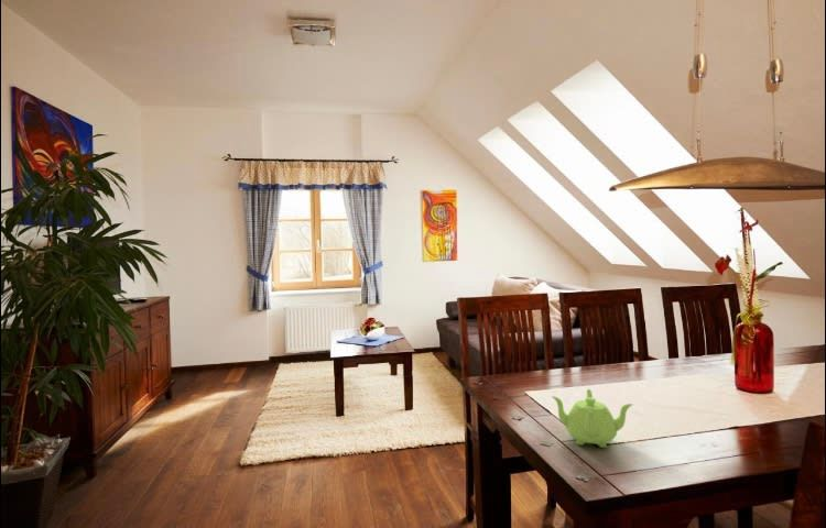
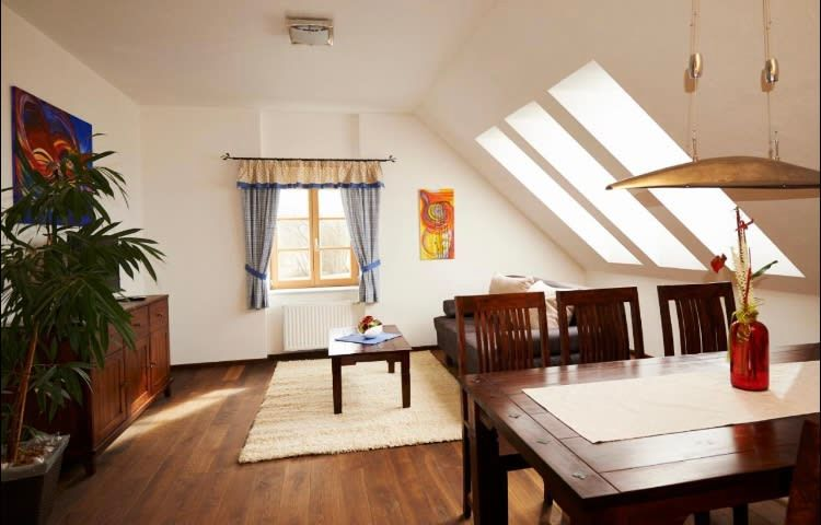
- teapot (591, 419)
